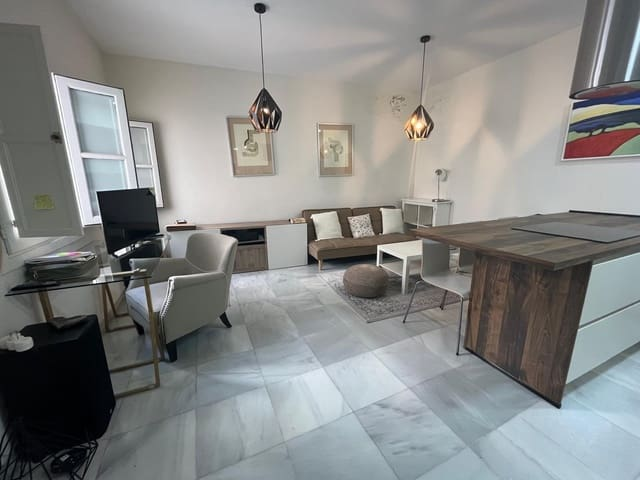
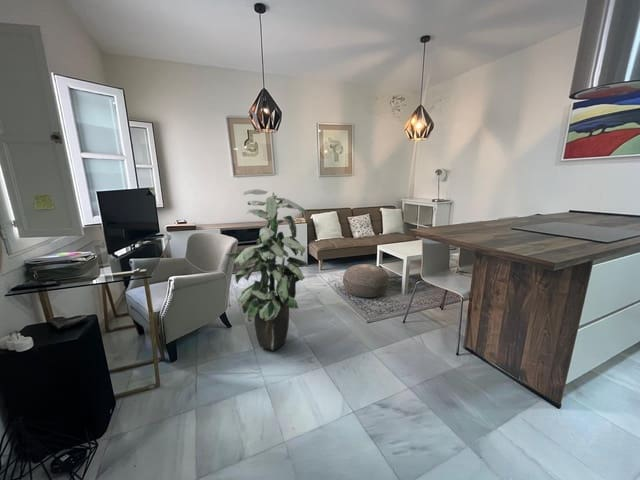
+ indoor plant (268, 269)
